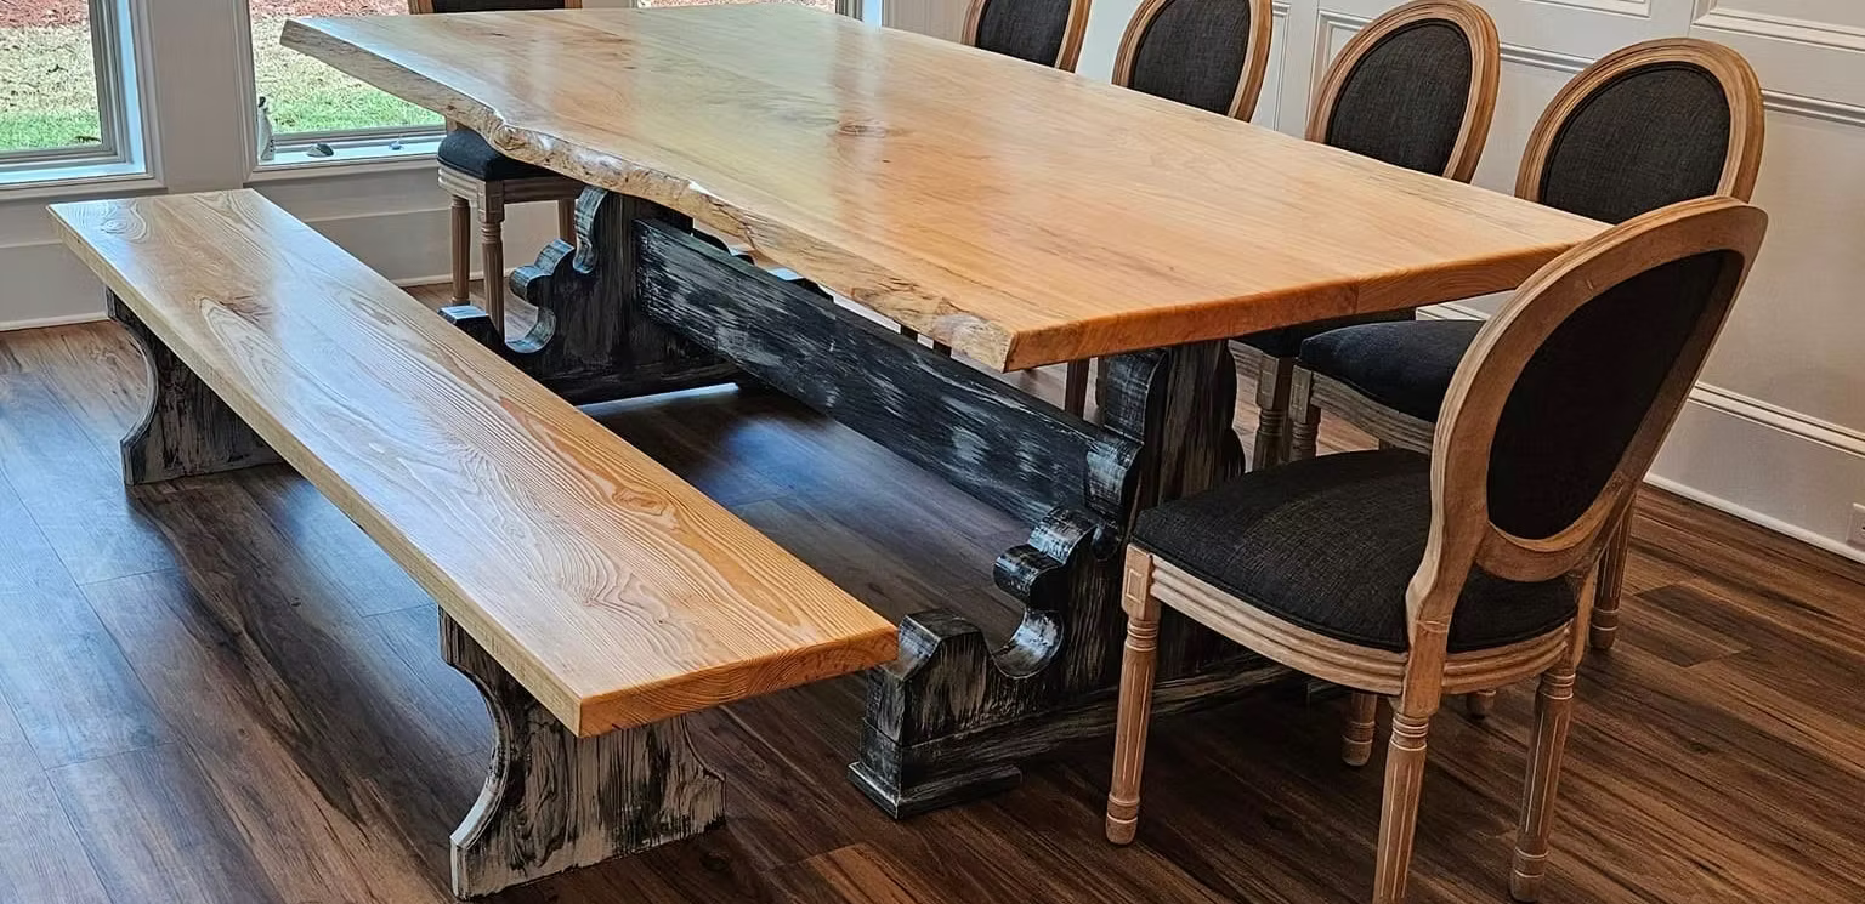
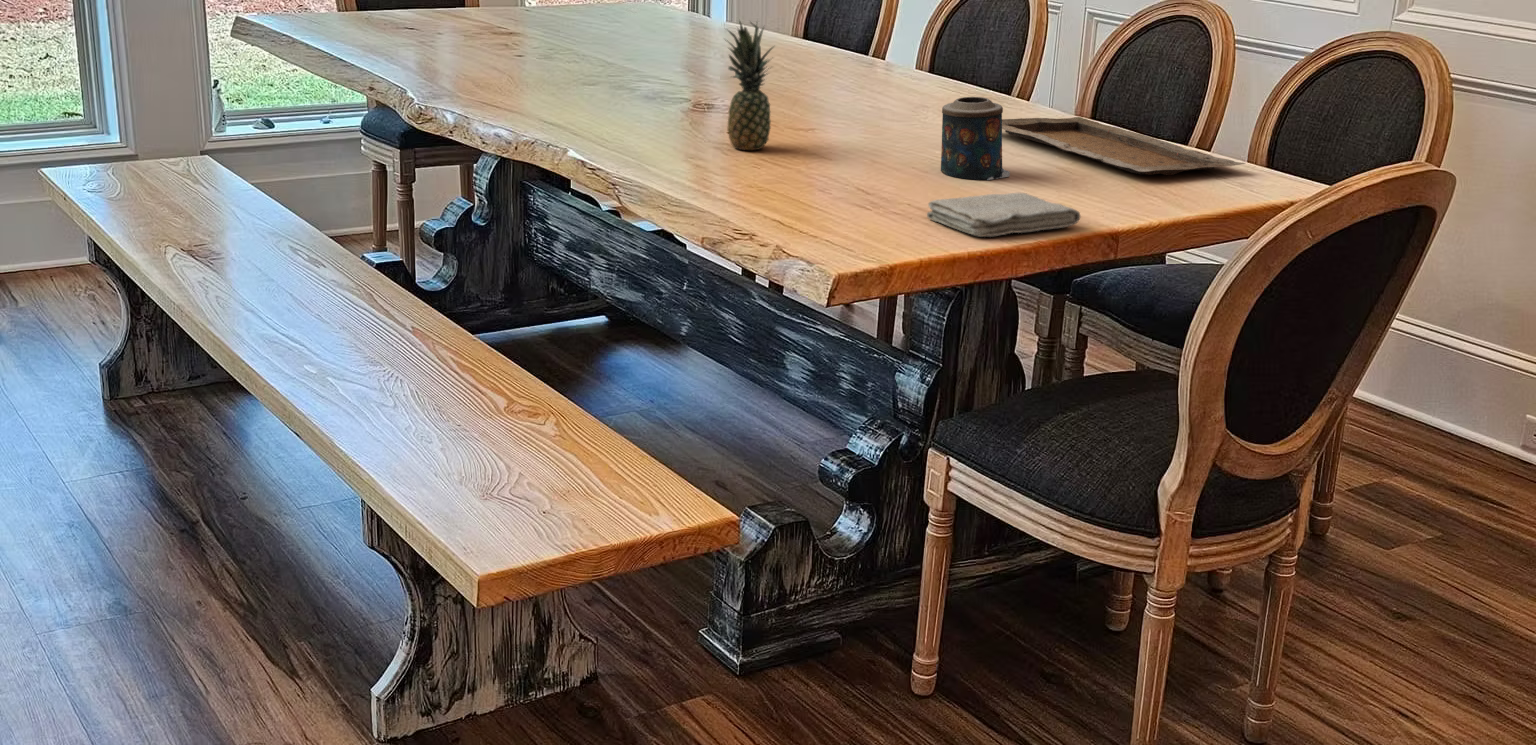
+ washcloth (1001, 212)
+ candle (977, 134)
+ fruit (748, 83)
+ picture frame (1107, 146)
